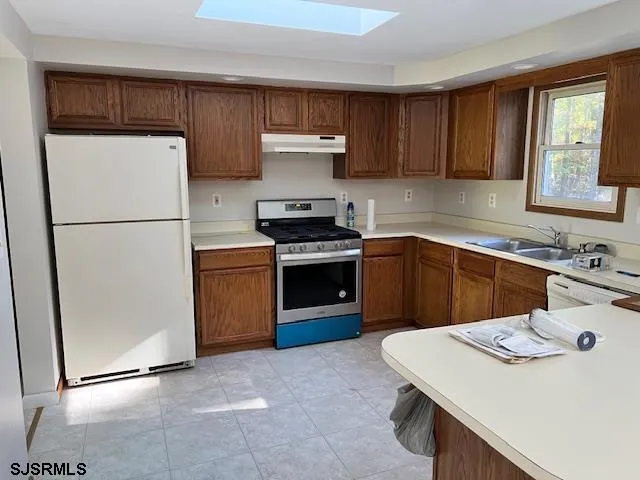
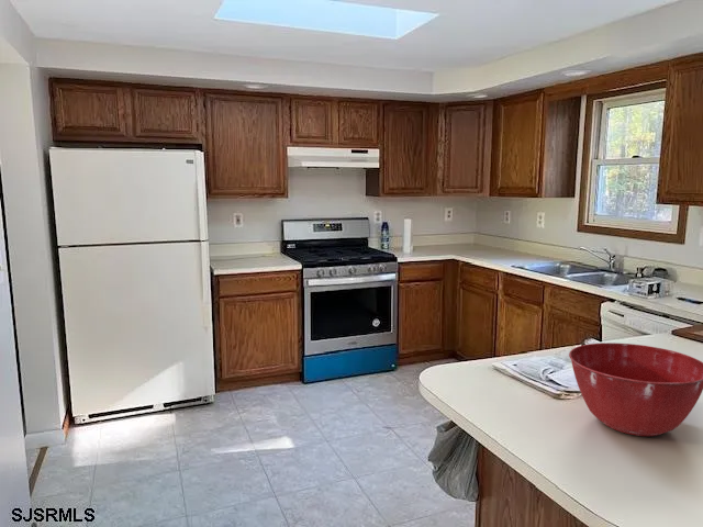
+ mixing bowl (633, 391)
